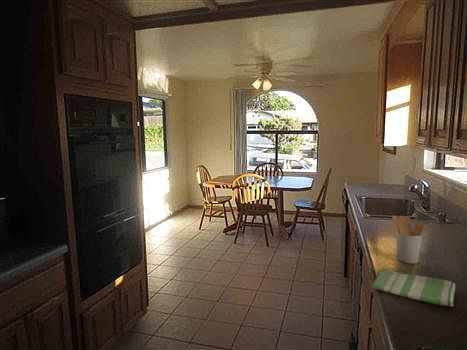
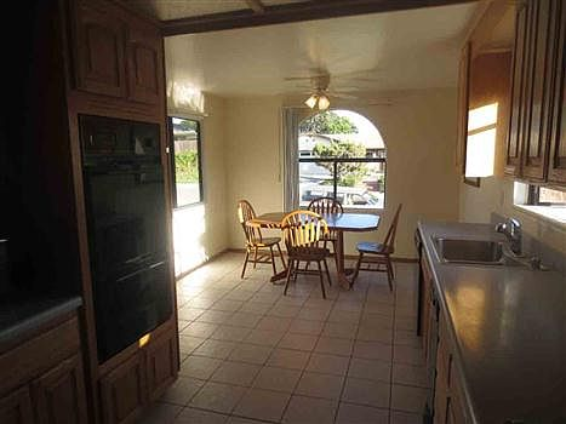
- utensil holder (405, 237)
- dish towel (413, 285)
